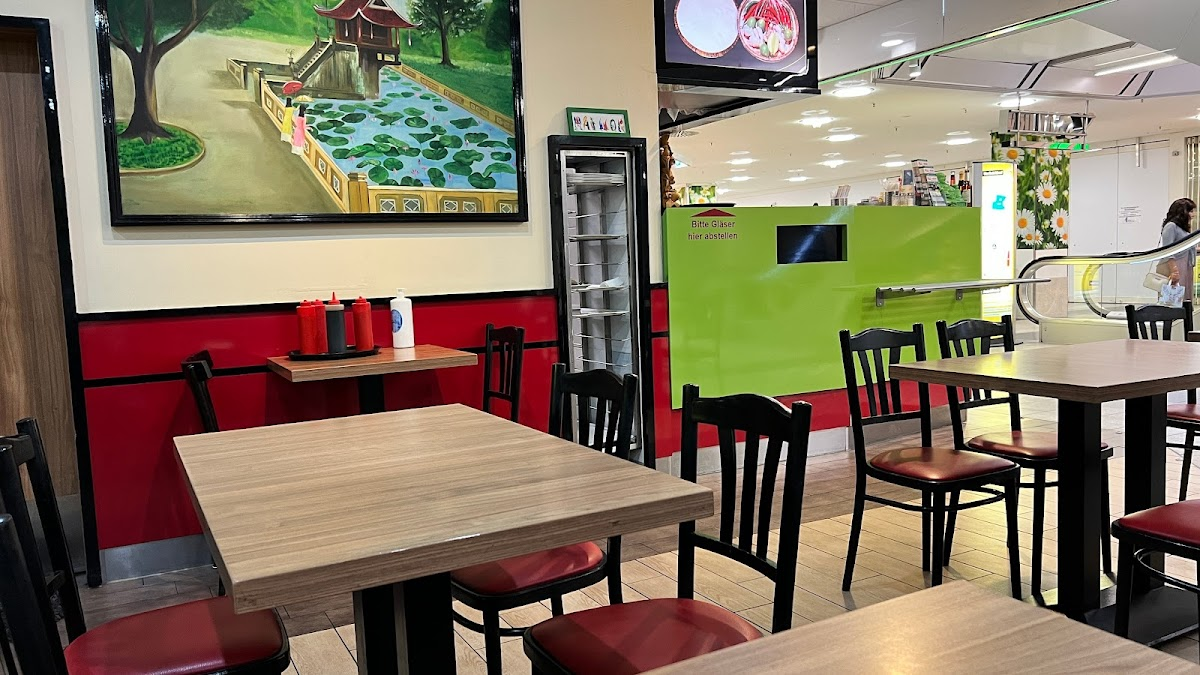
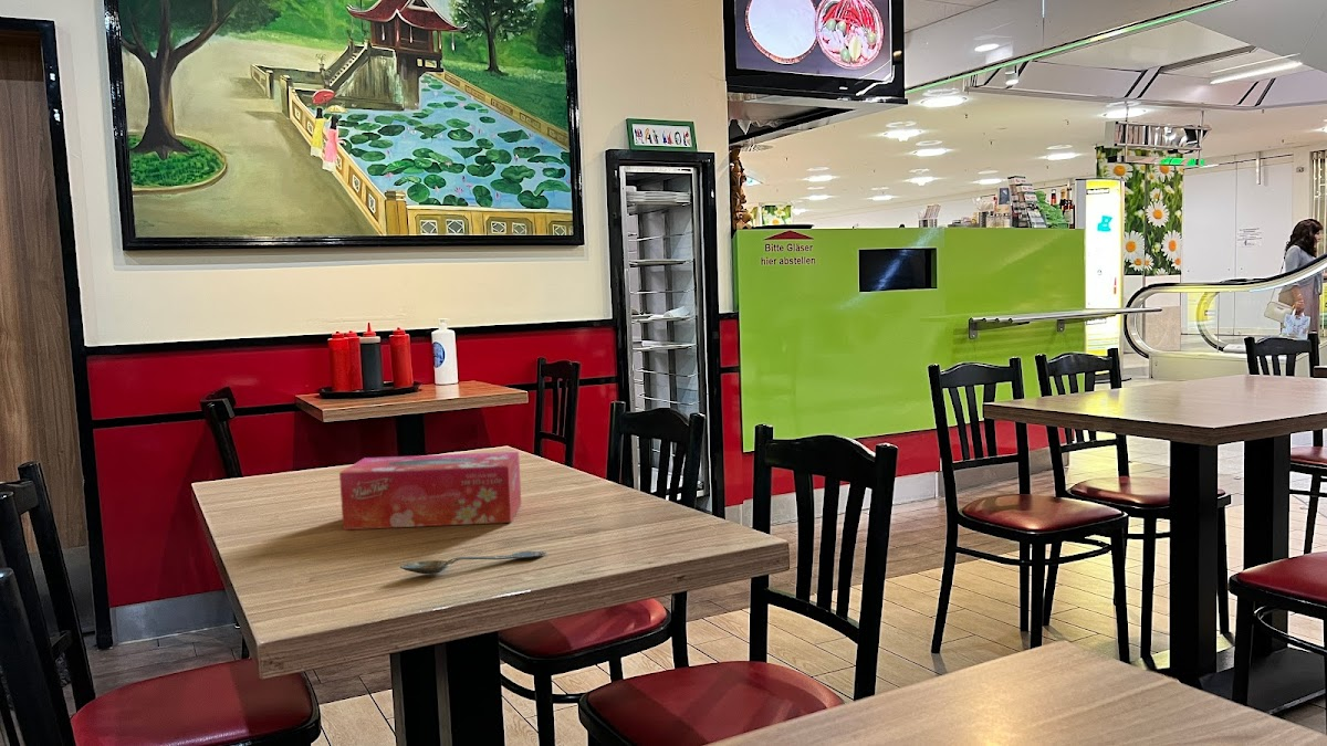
+ spoon (476, 558)
+ tissue box (435, 488)
